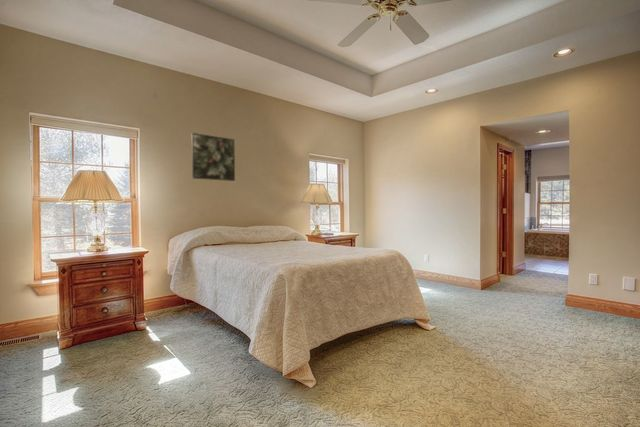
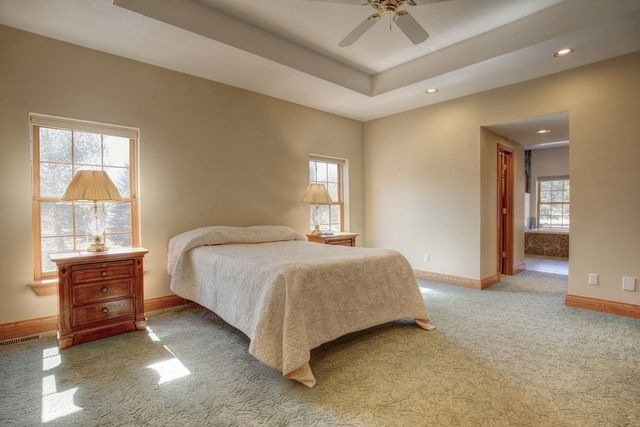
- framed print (214, 158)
